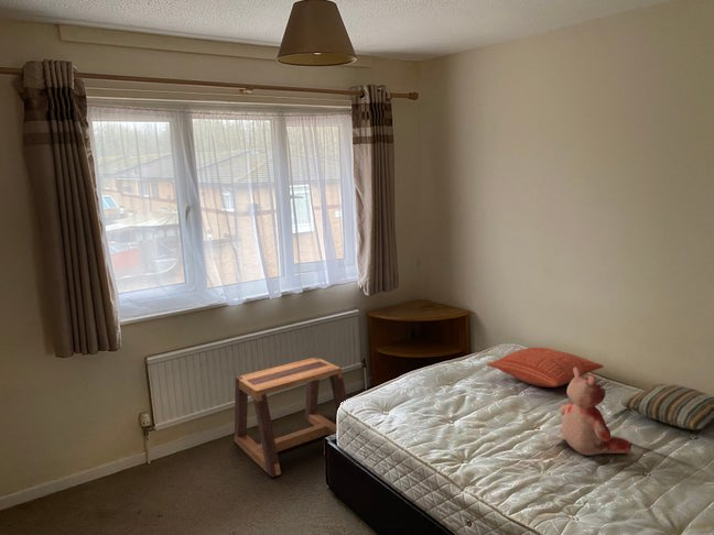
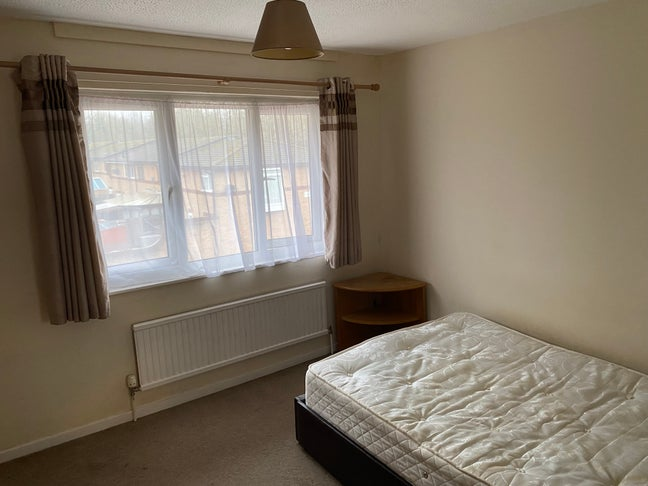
- pillow (543, 365)
- pillow (675, 404)
- stool (305, 408)
- teddy bear (594, 410)
